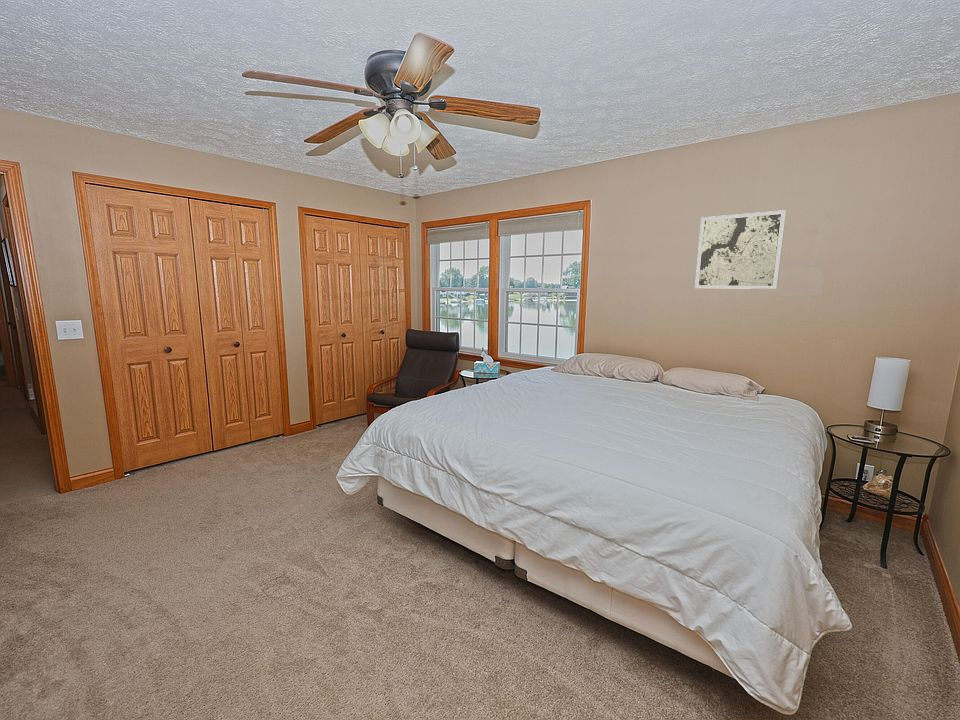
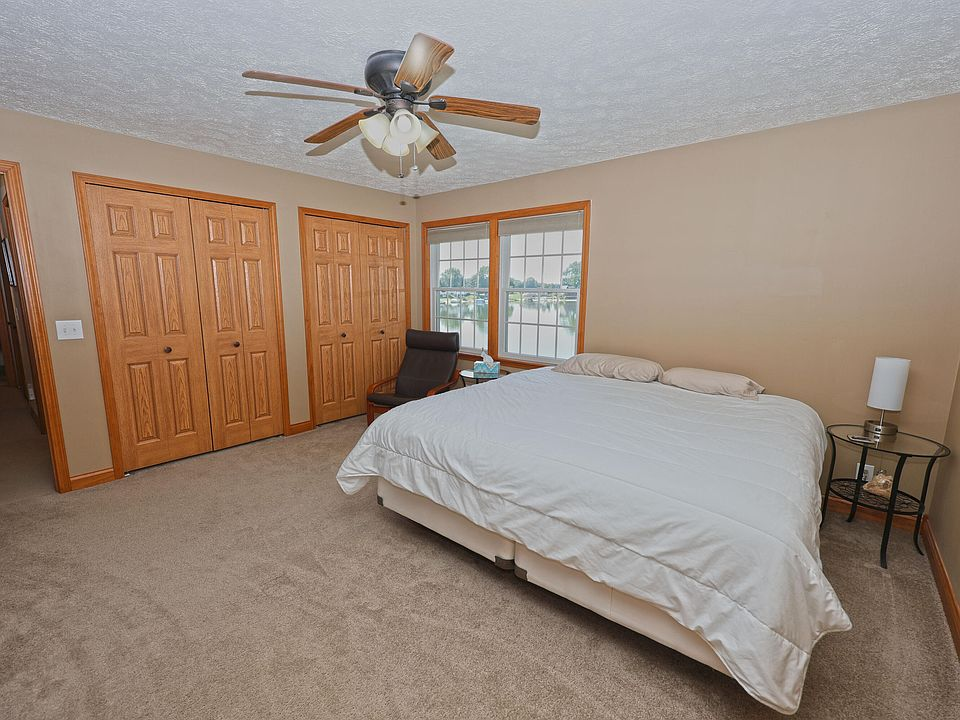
- wall art (737, 251)
